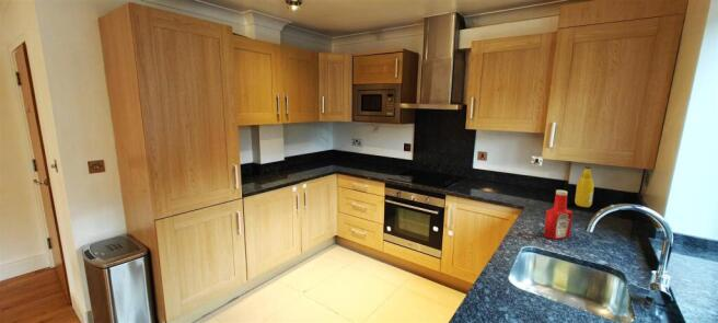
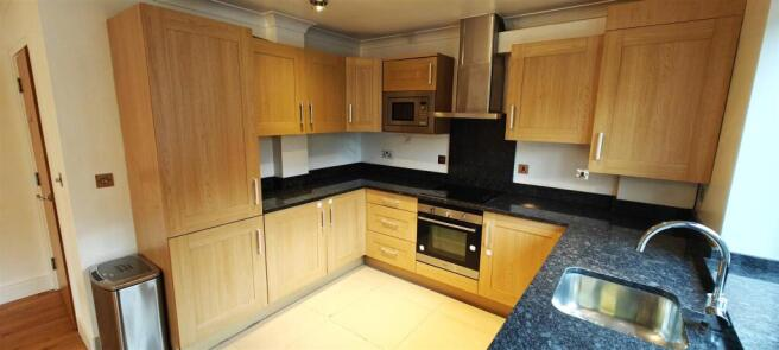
- soap bottle (558, 214)
- bottle (584, 186)
